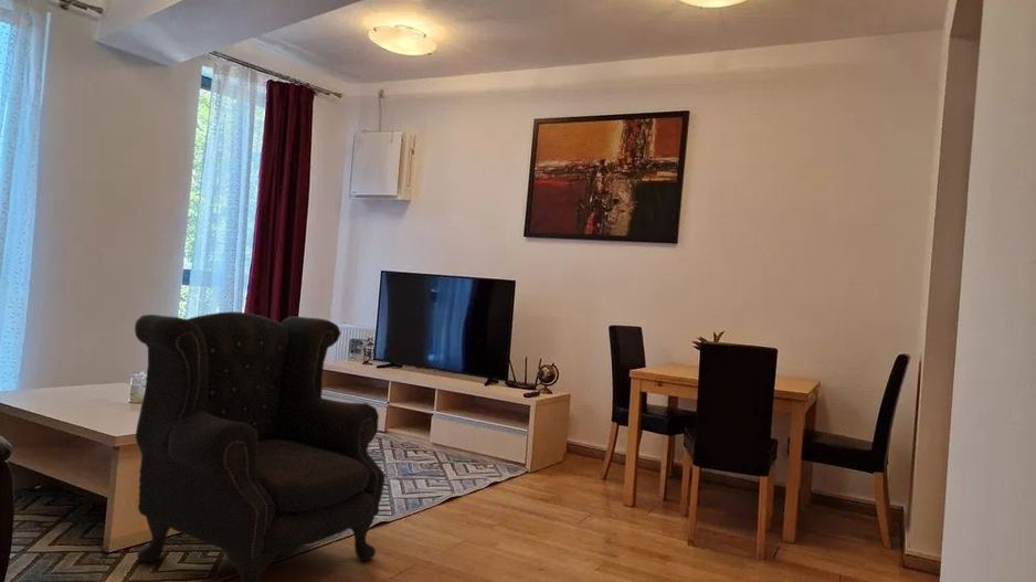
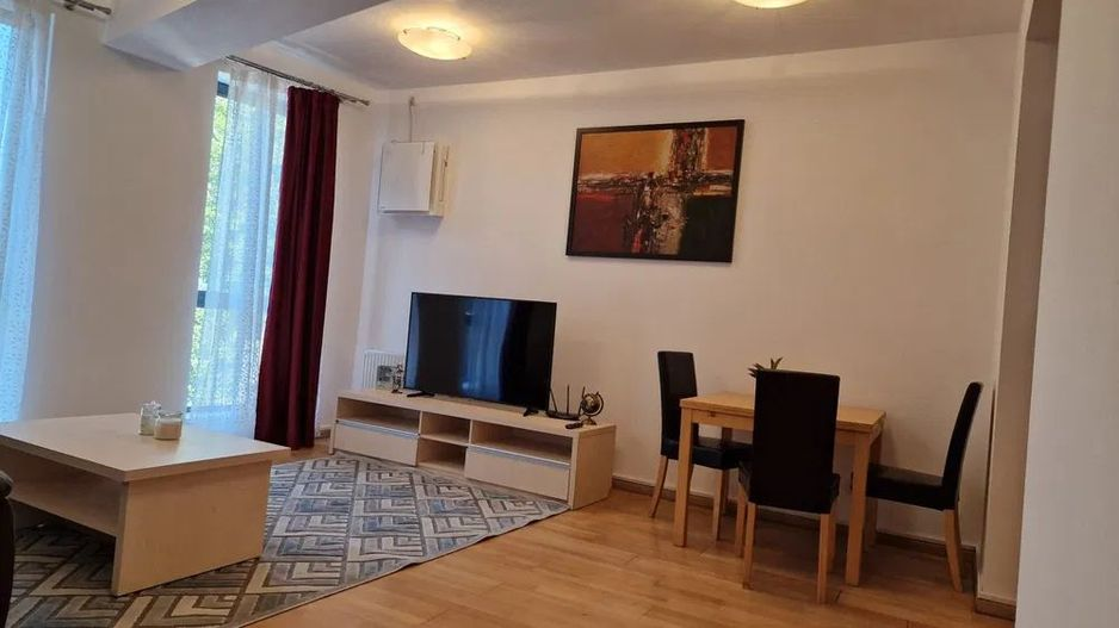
- armchair (274, 438)
